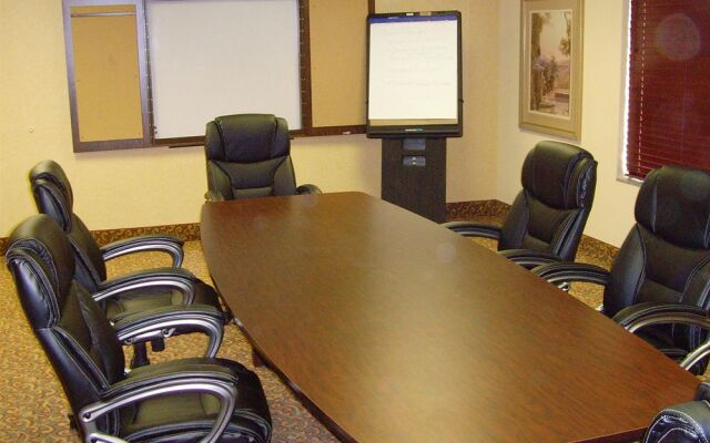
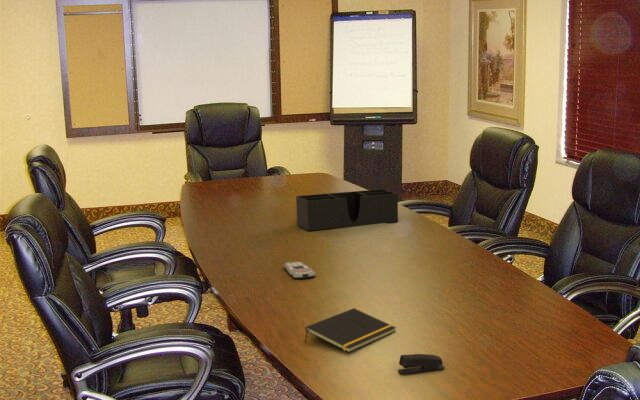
+ notepad (351, 329)
+ stapler (421, 361)
+ remote control (298, 270)
+ desk organizer (347, 209)
